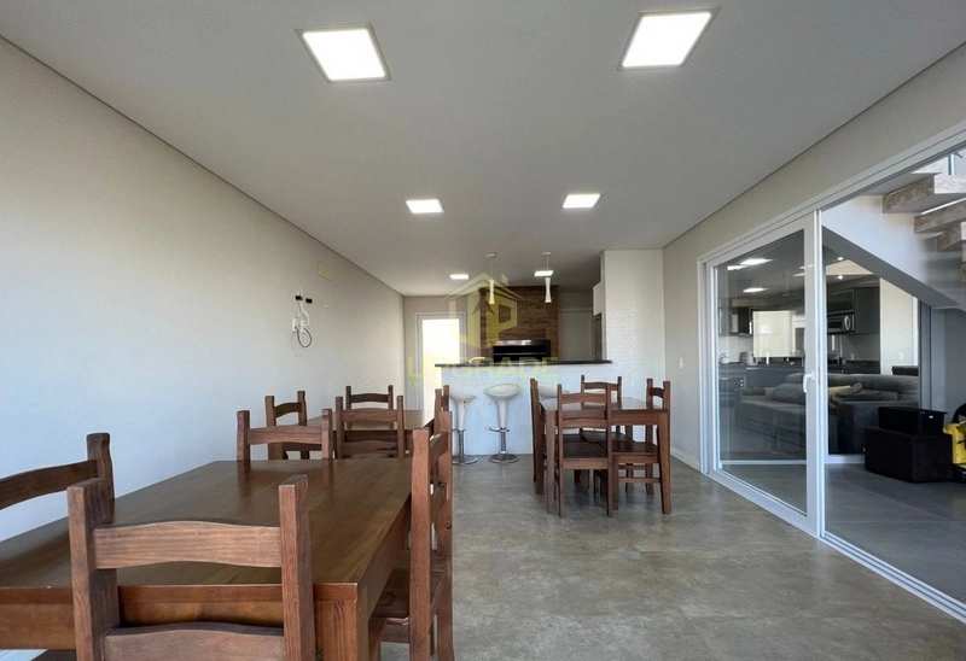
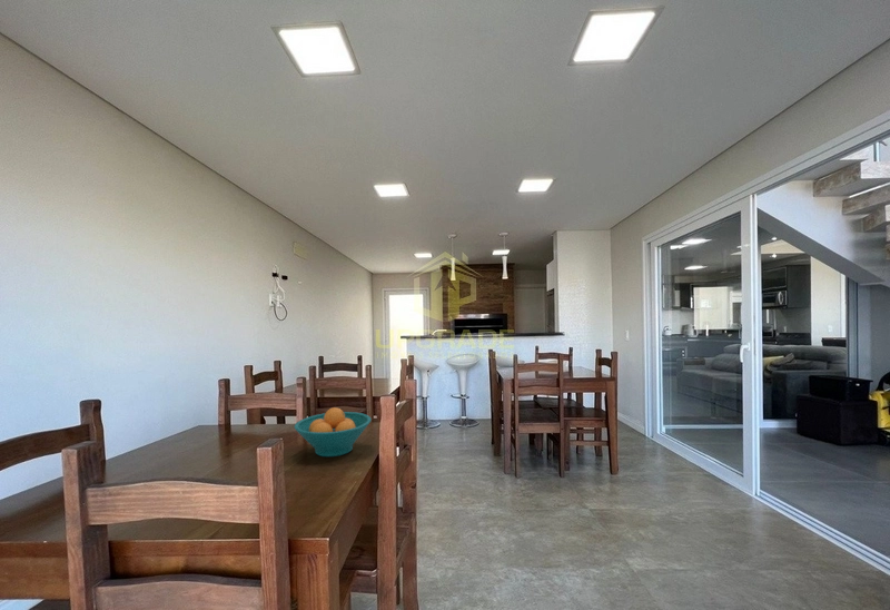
+ fruit bowl (334, 429)
